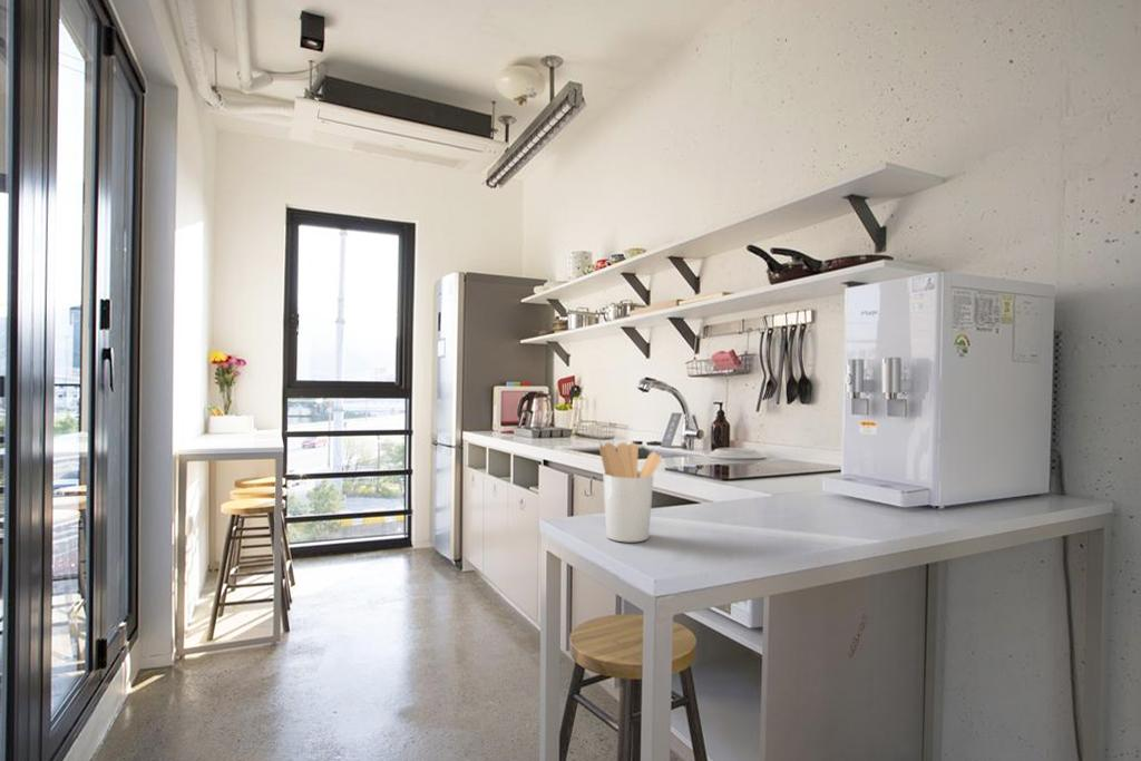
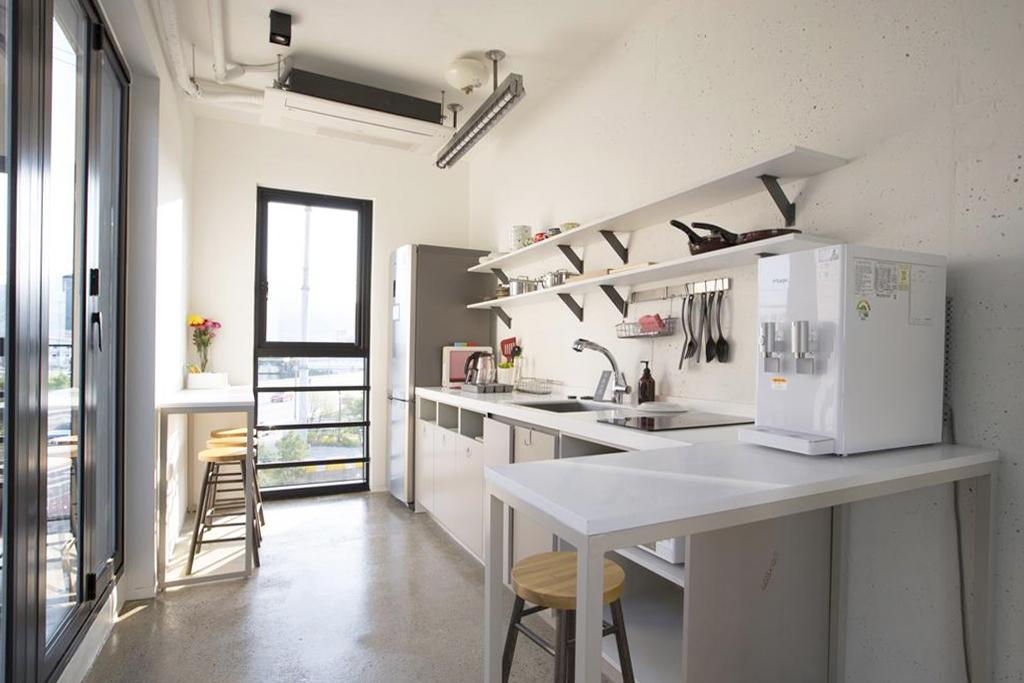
- utensil holder (625, 487)
